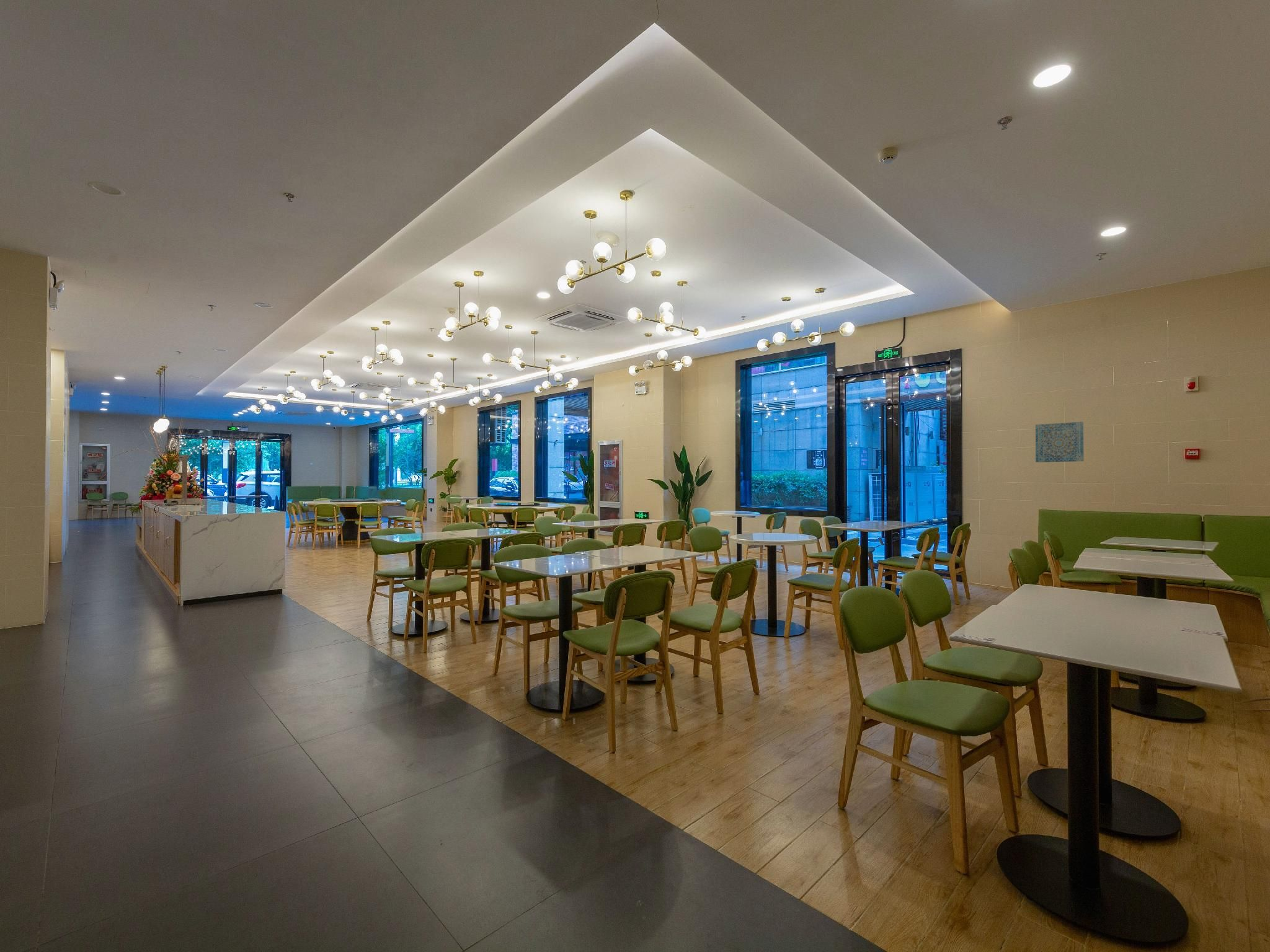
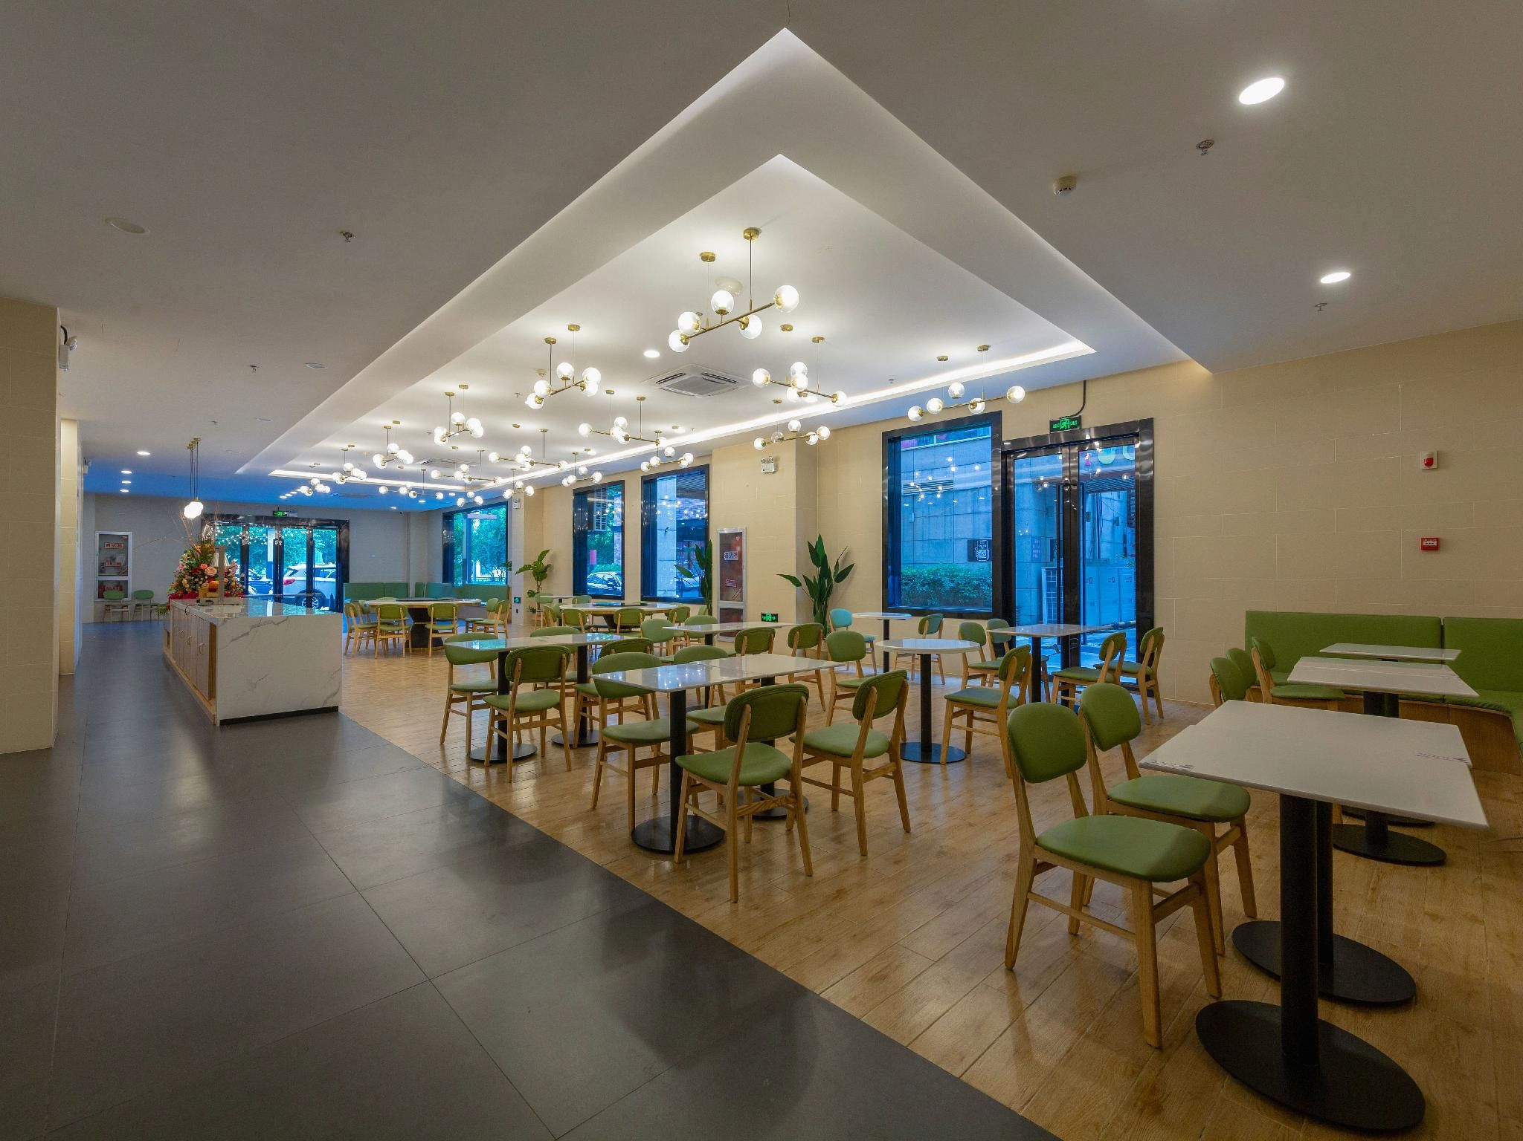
- wall art (1059, 443)
